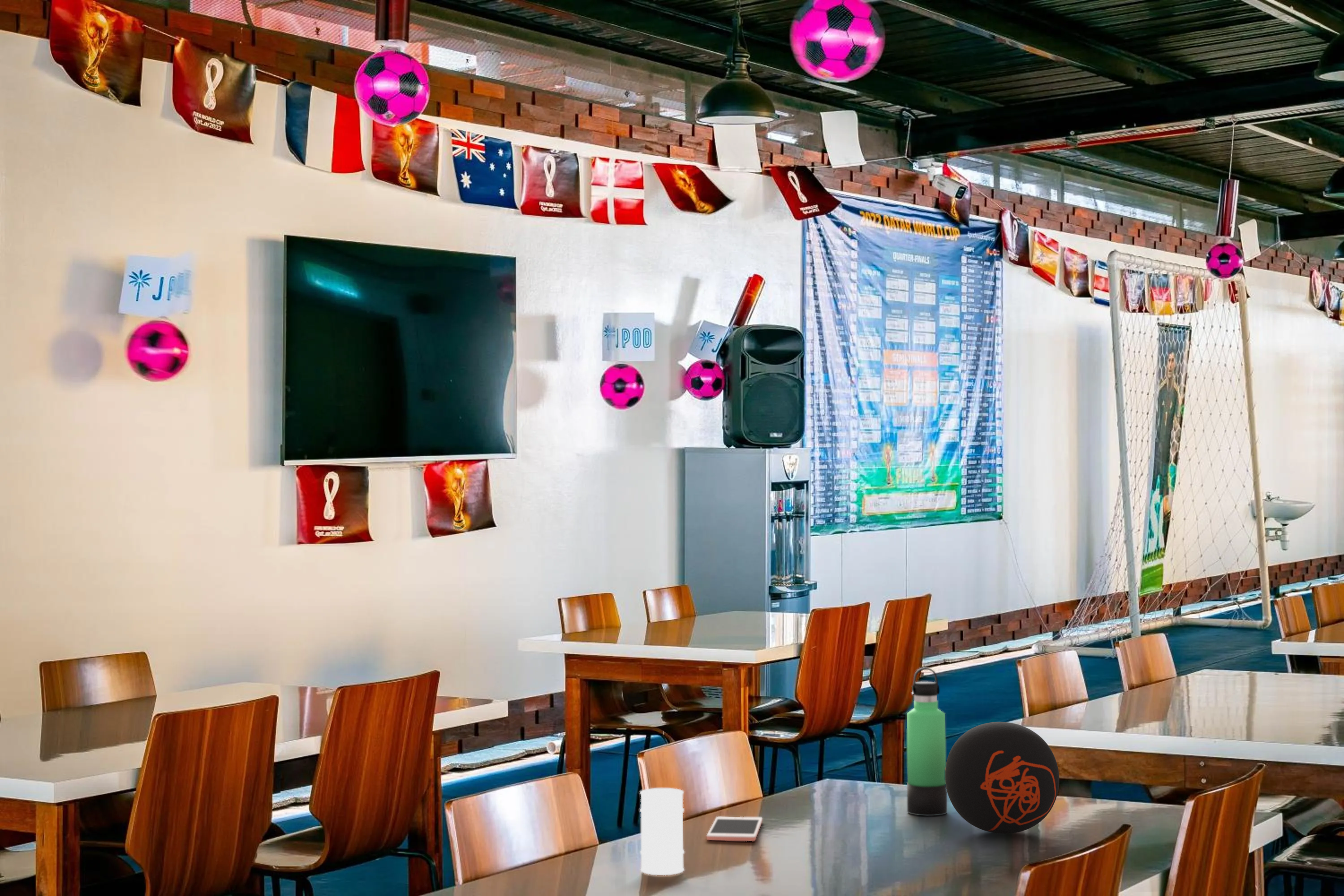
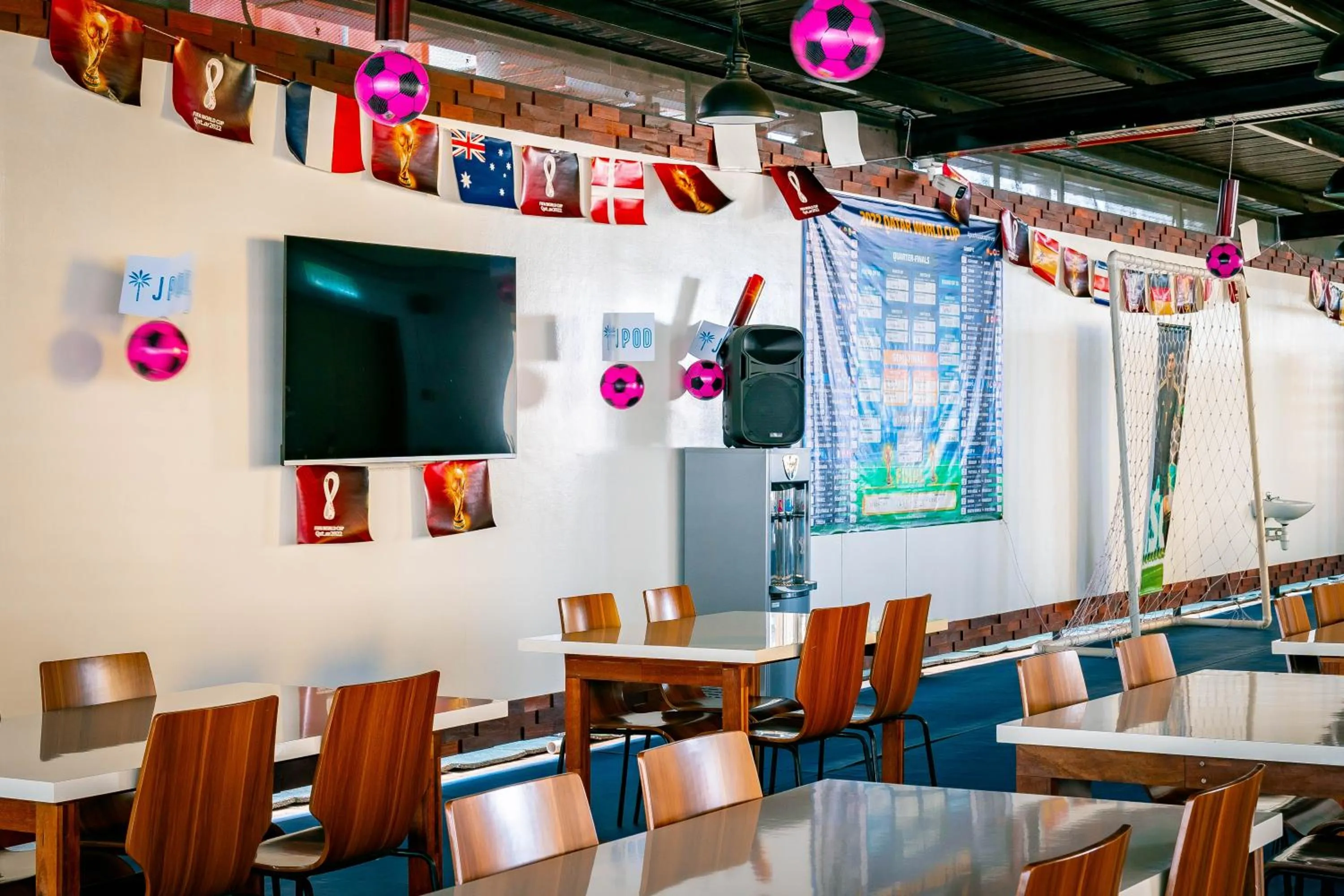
- thermos bottle (926, 740)
- cell phone (735, 828)
- barrel (662, 831)
- decorative ball (1001, 777)
